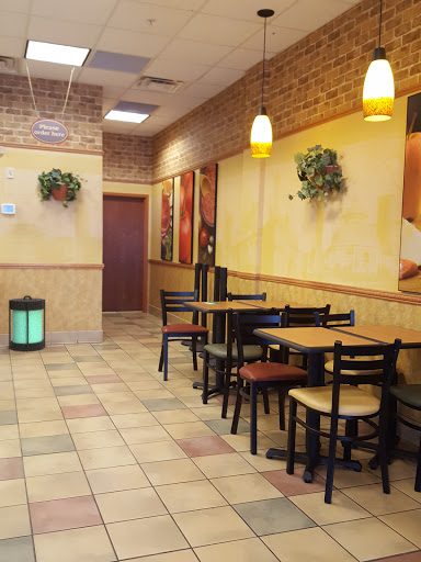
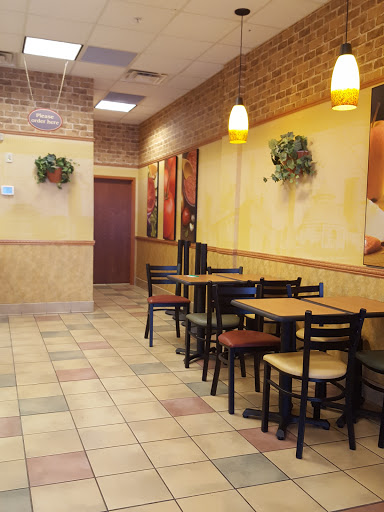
- lantern (26, 322)
